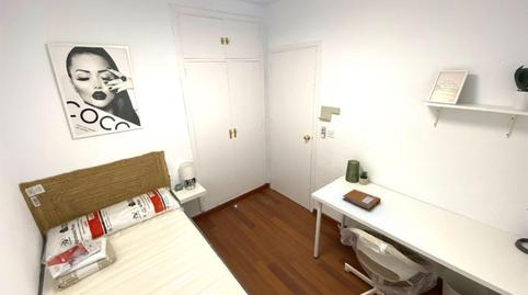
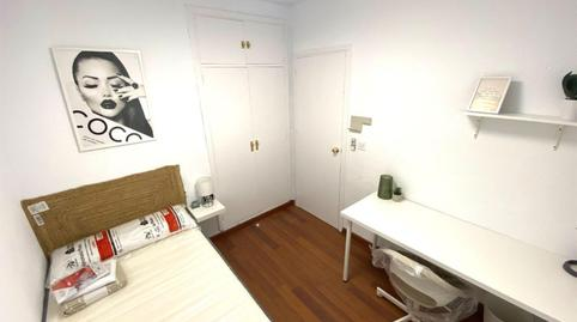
- notebook (361, 198)
